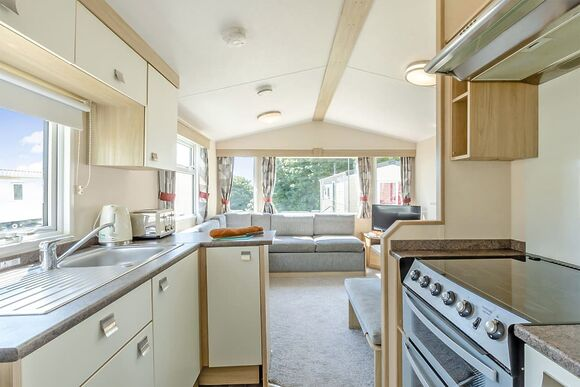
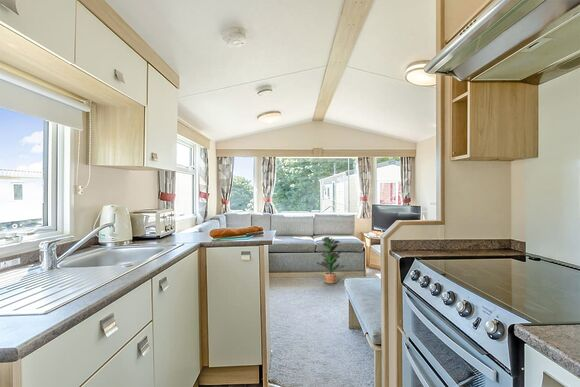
+ potted plant (329, 259)
